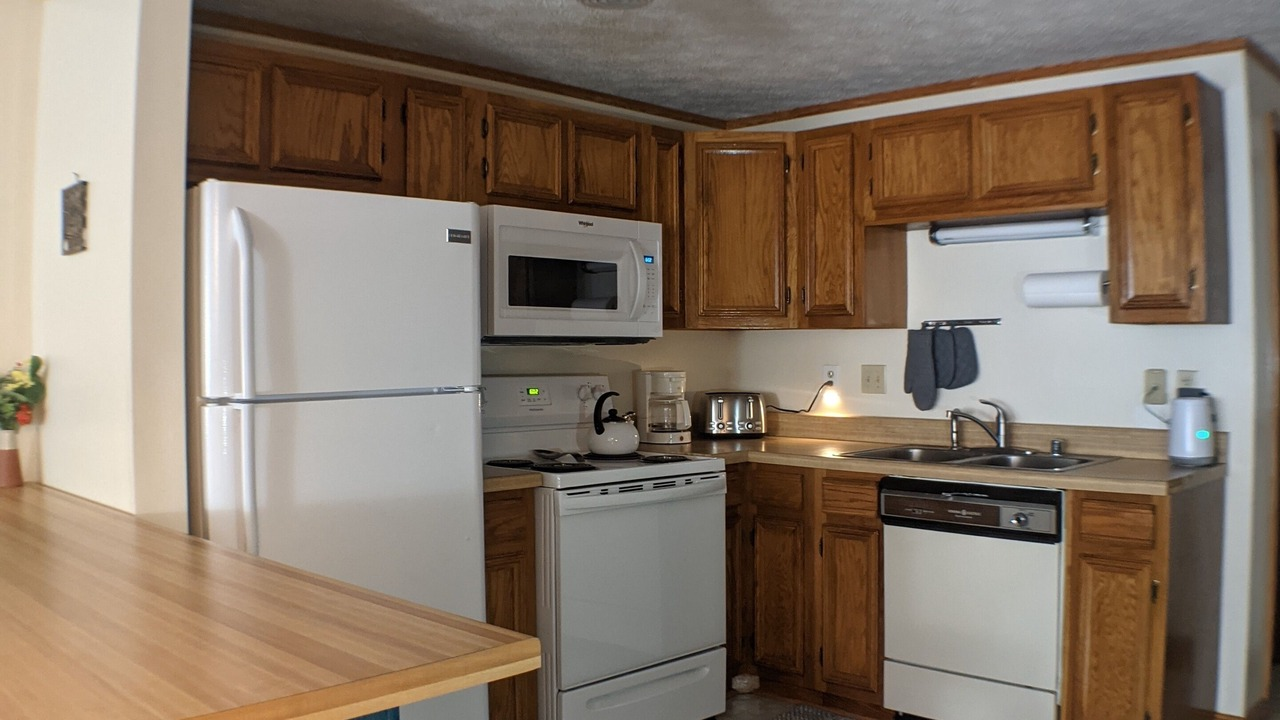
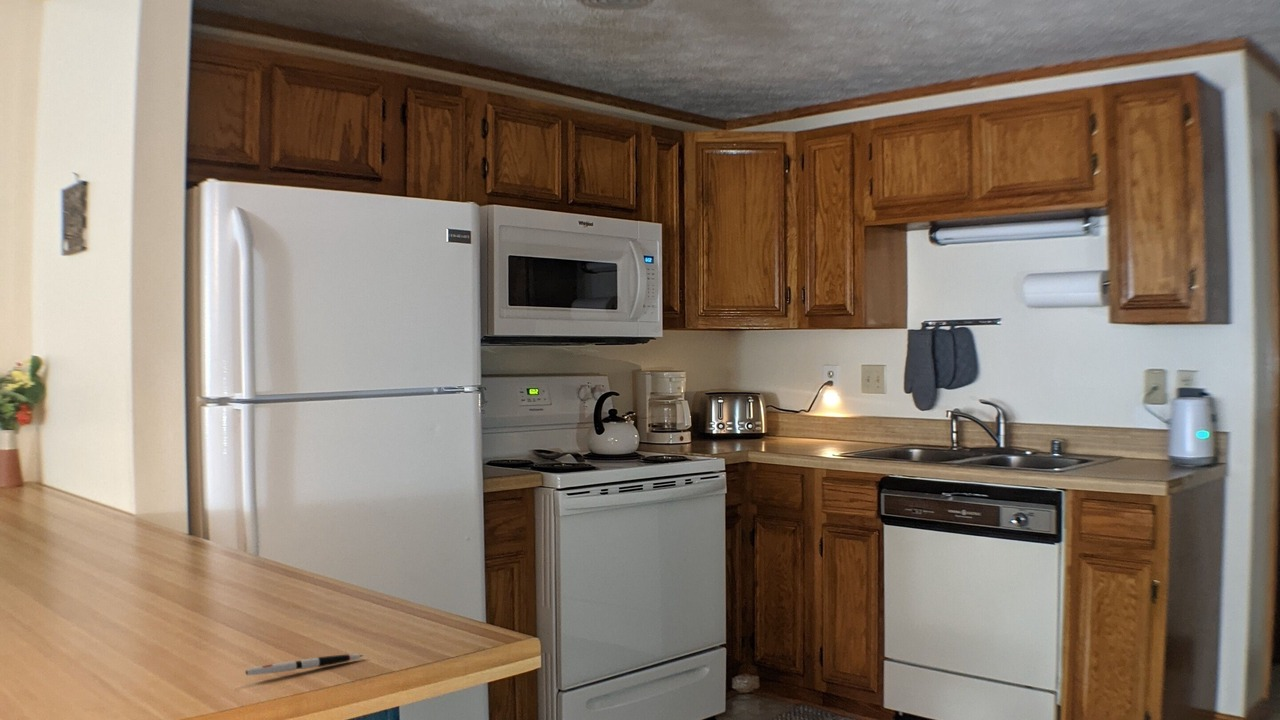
+ pen (306, 663)
